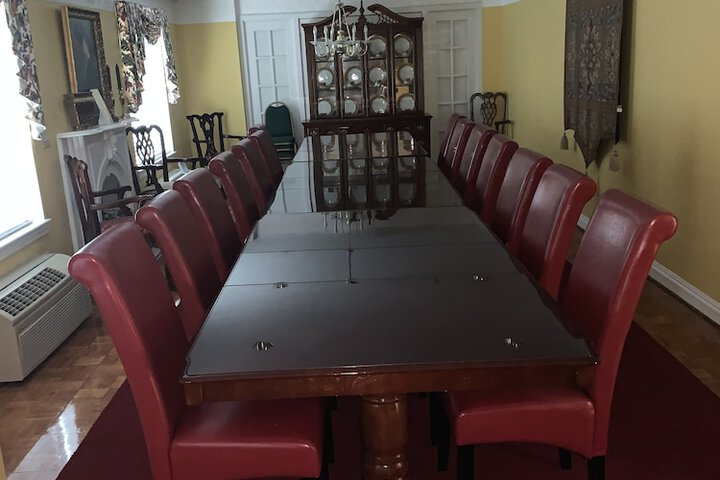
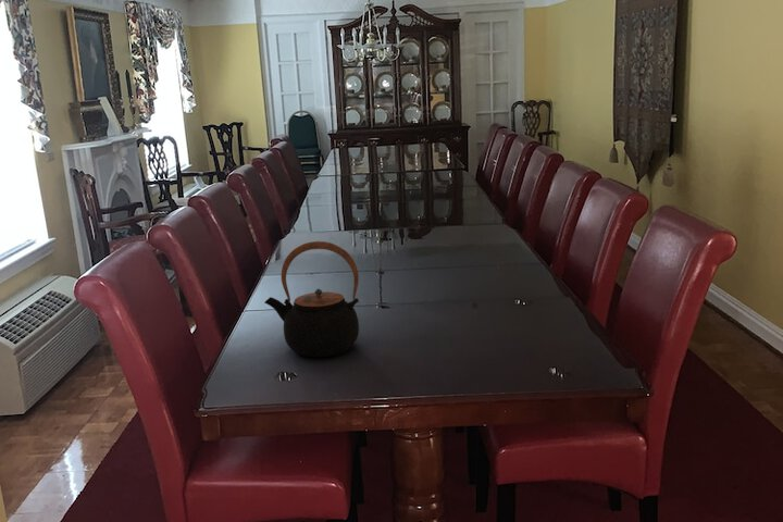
+ teapot (311, 295)
